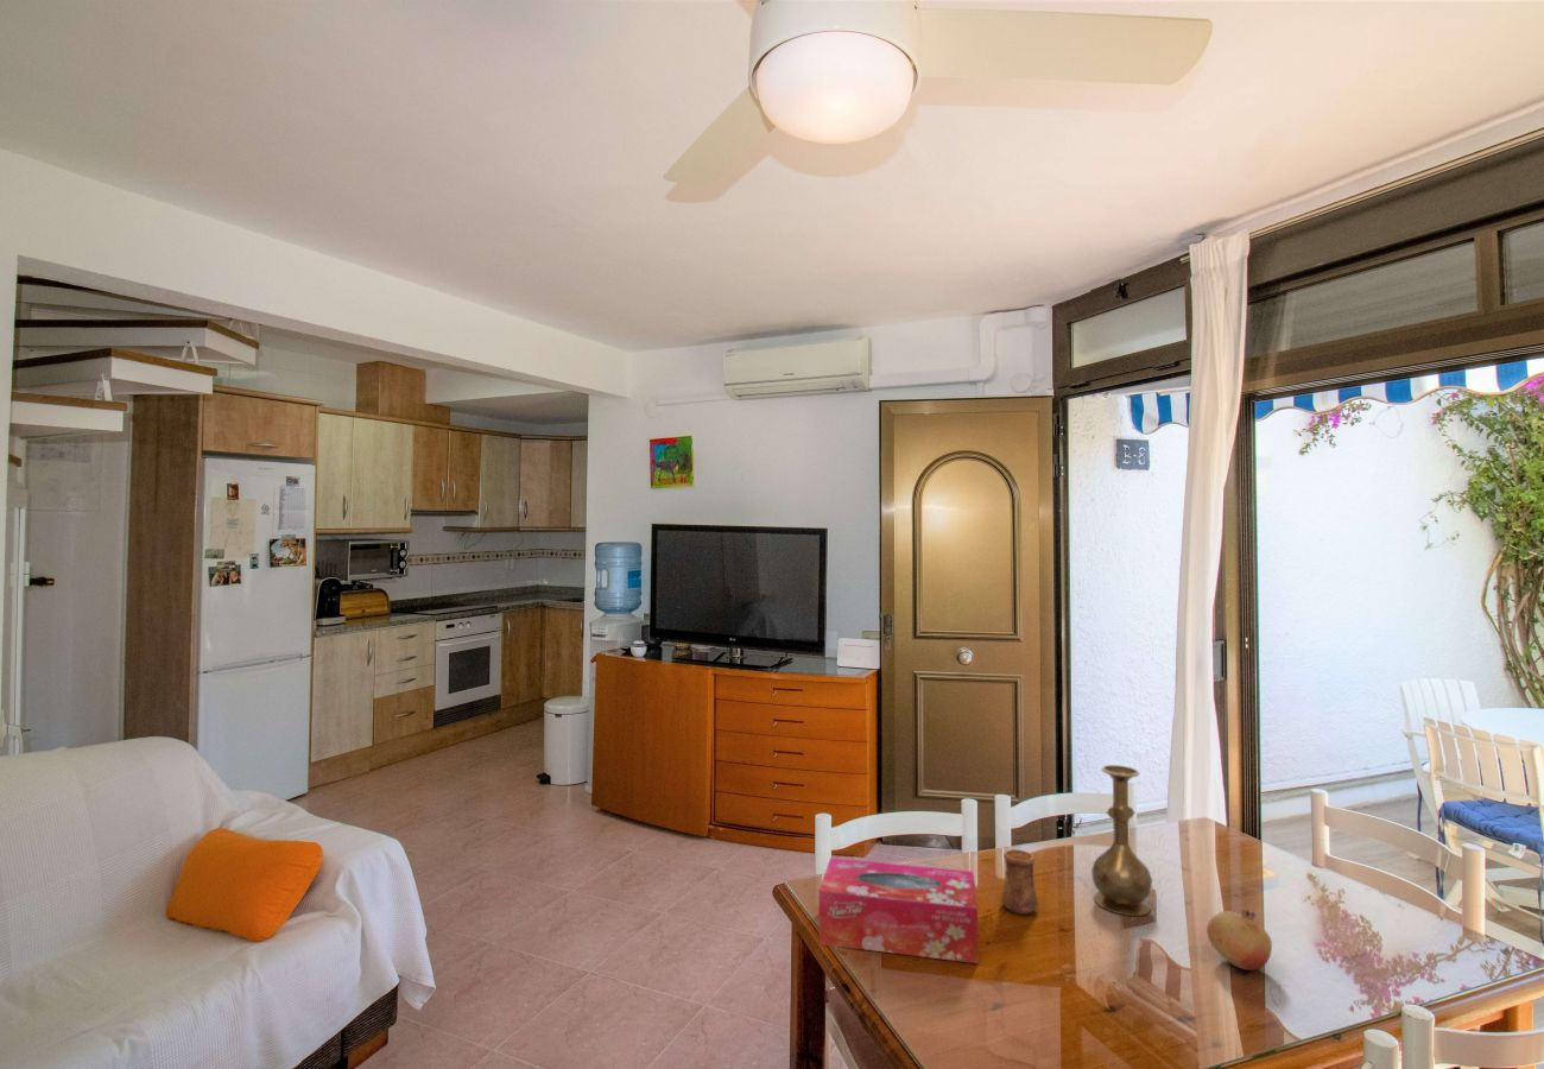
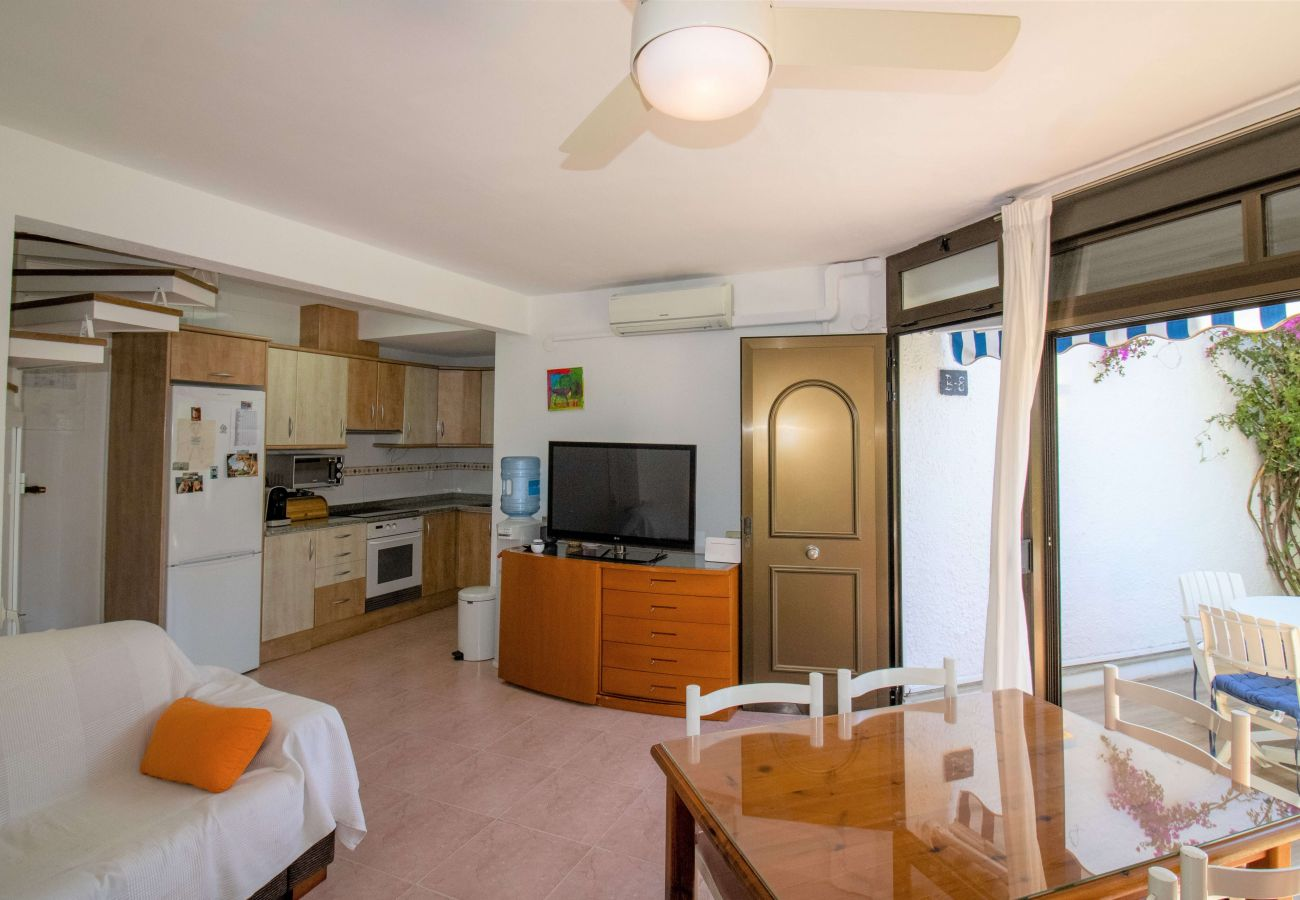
- tissue box (898, 906)
- vase (1120, 836)
- cup (1019, 881)
- fruit (1239, 936)
